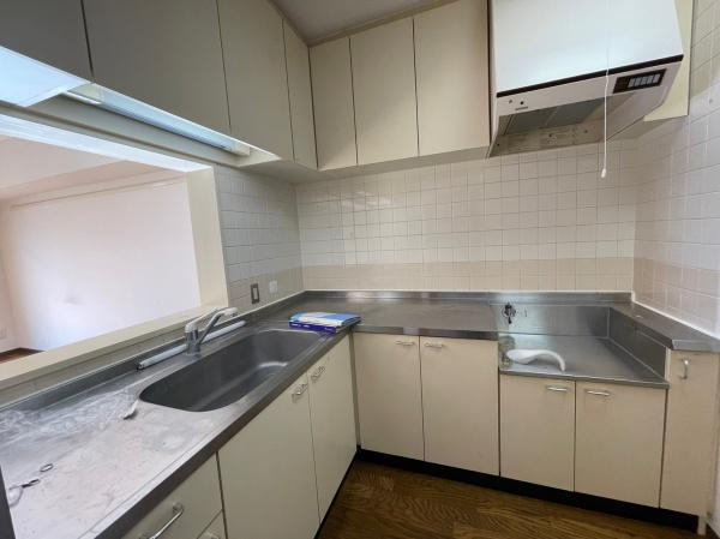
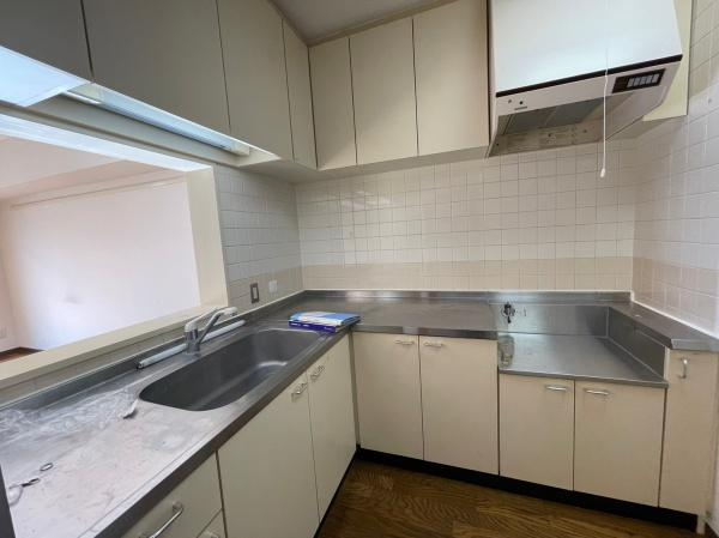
- spoon rest (534, 355)
